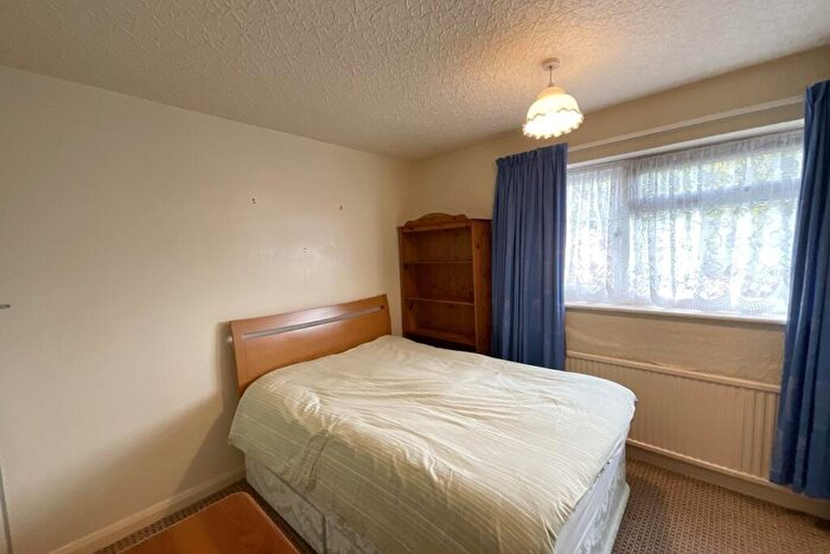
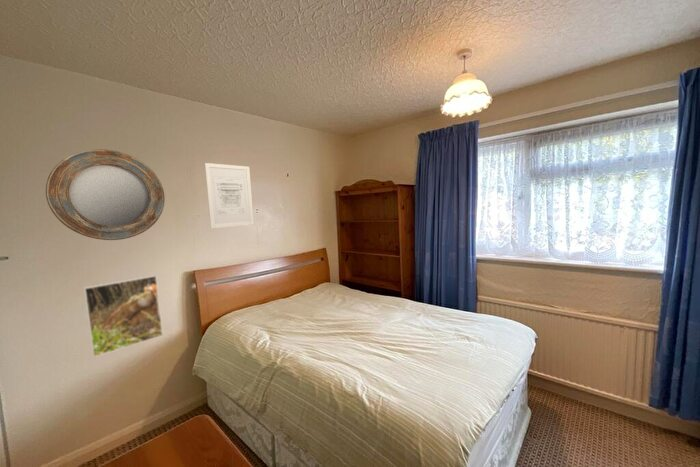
+ home mirror (111, 195)
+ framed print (126, 313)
+ wall art (230, 196)
